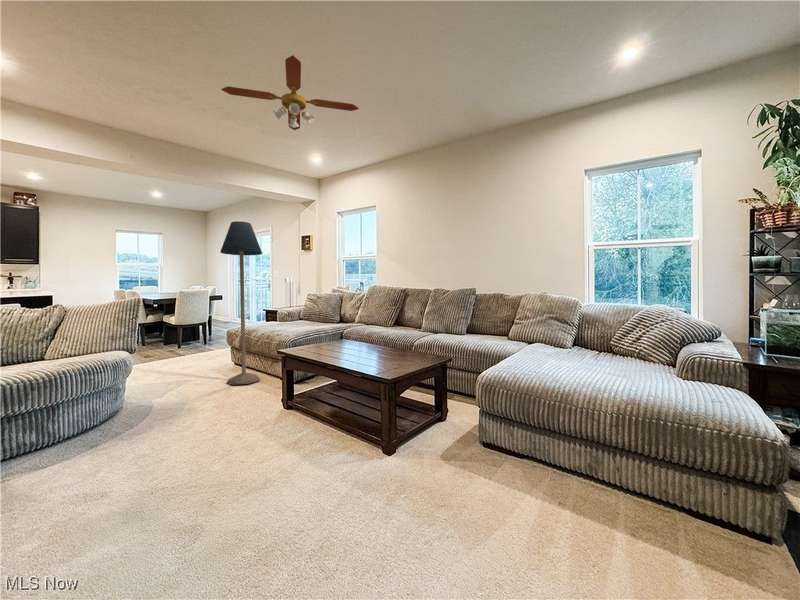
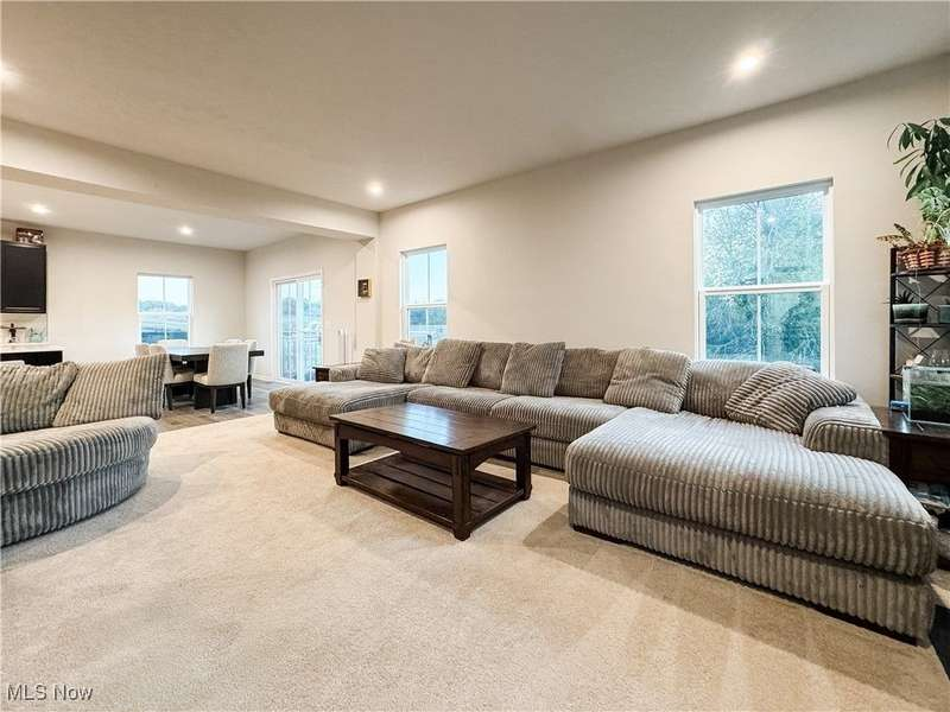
- ceiling fan (293, 103)
- floor lamp (242, 302)
